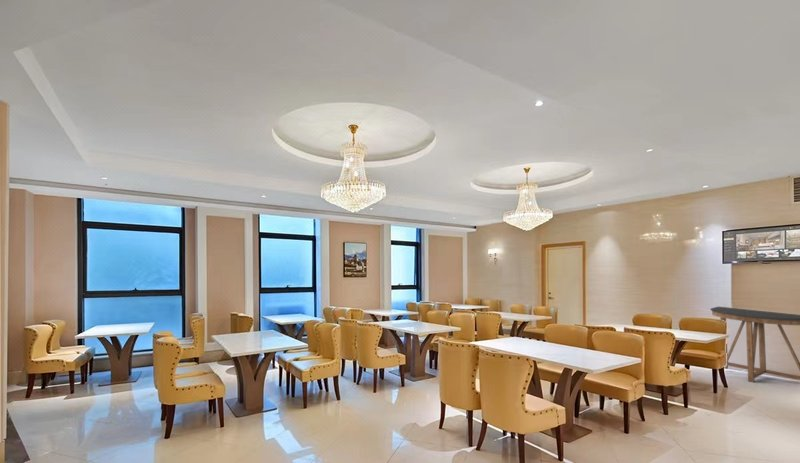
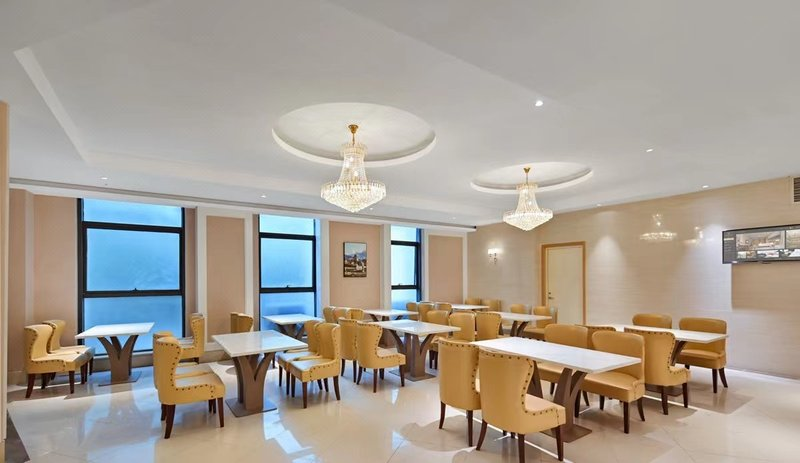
- console table (755, 346)
